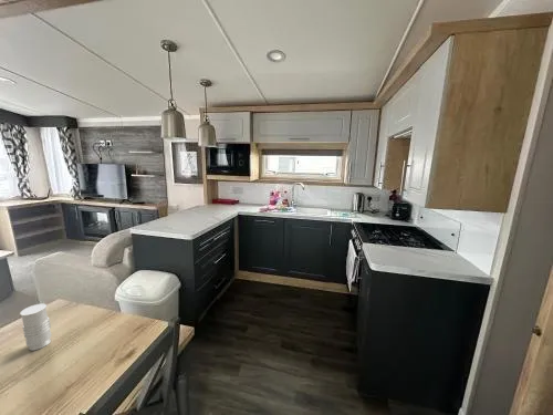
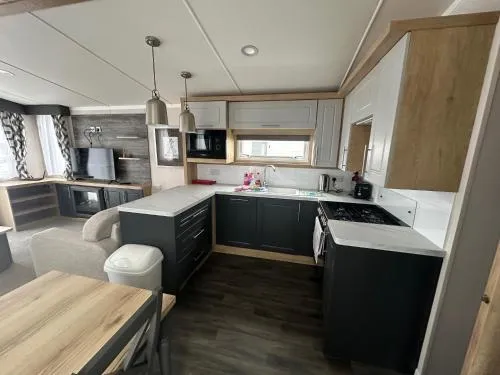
- candle (36, 326)
